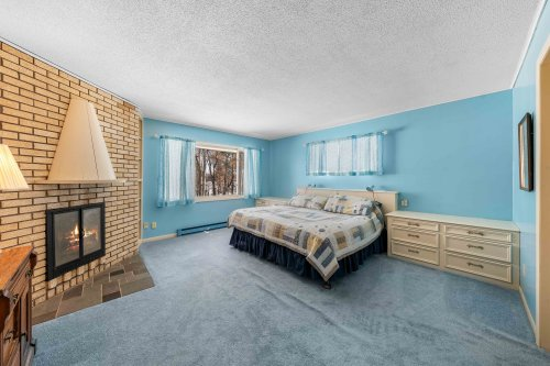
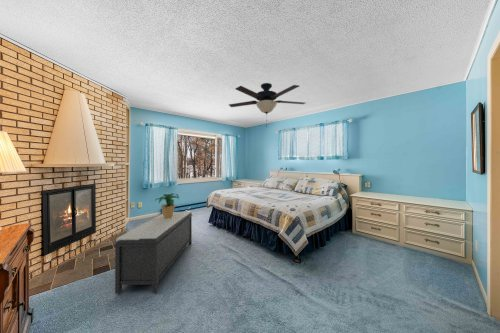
+ ceiling fan (266, 106)
+ bench (162, 242)
+ potted plant (168, 205)
